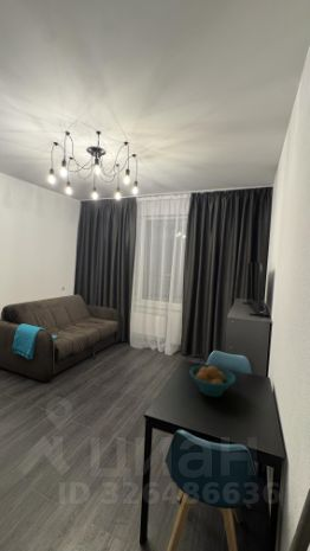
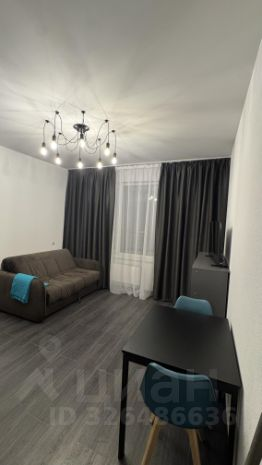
- fruit bowl (212, 378)
